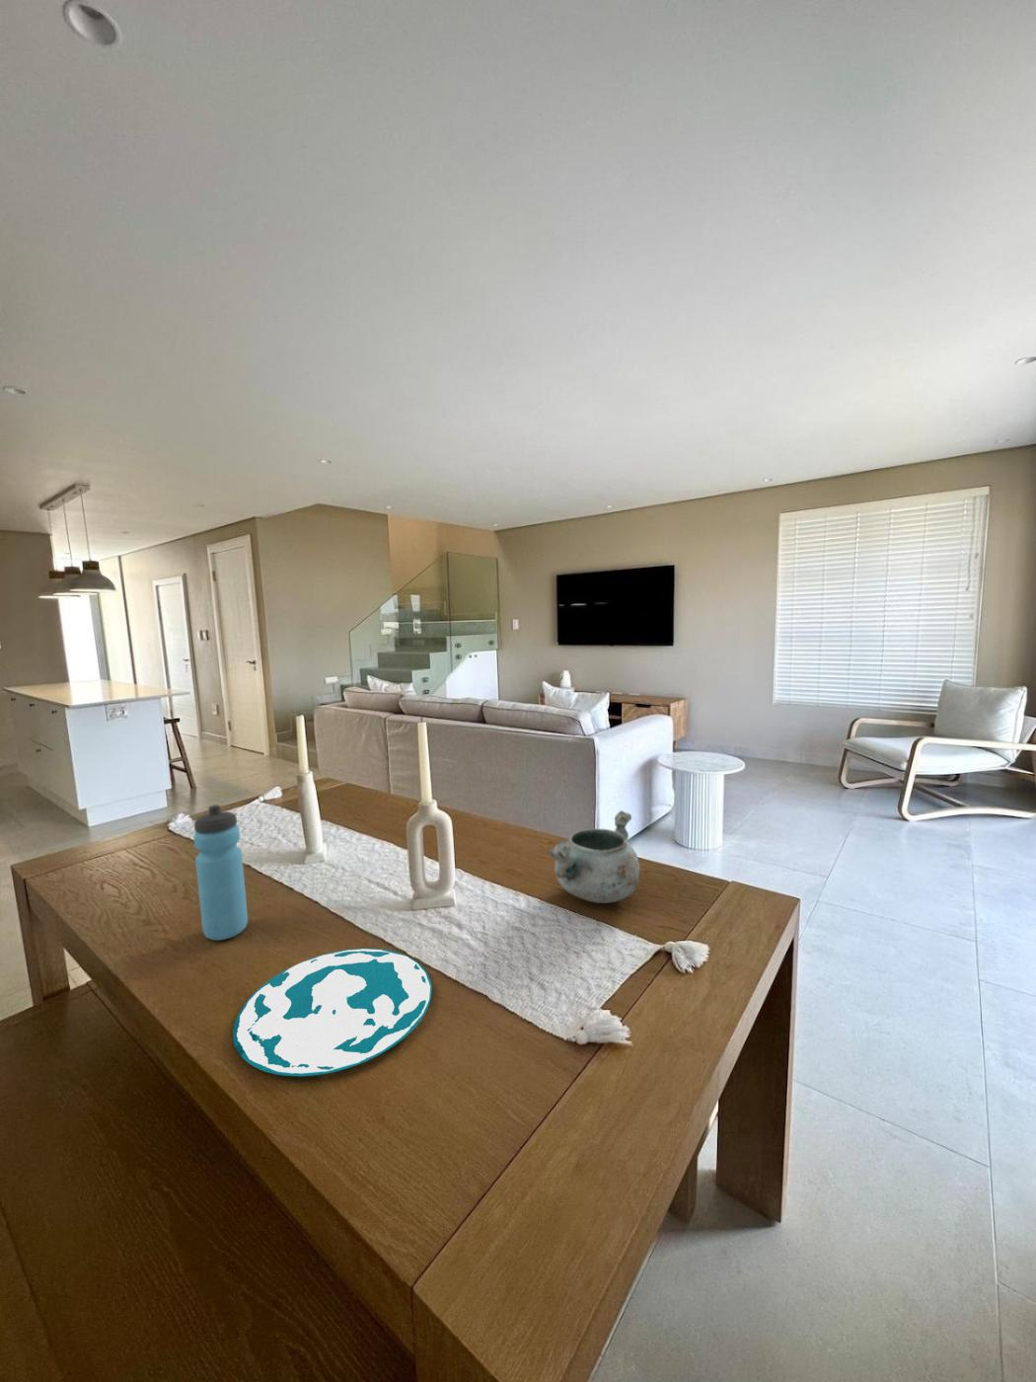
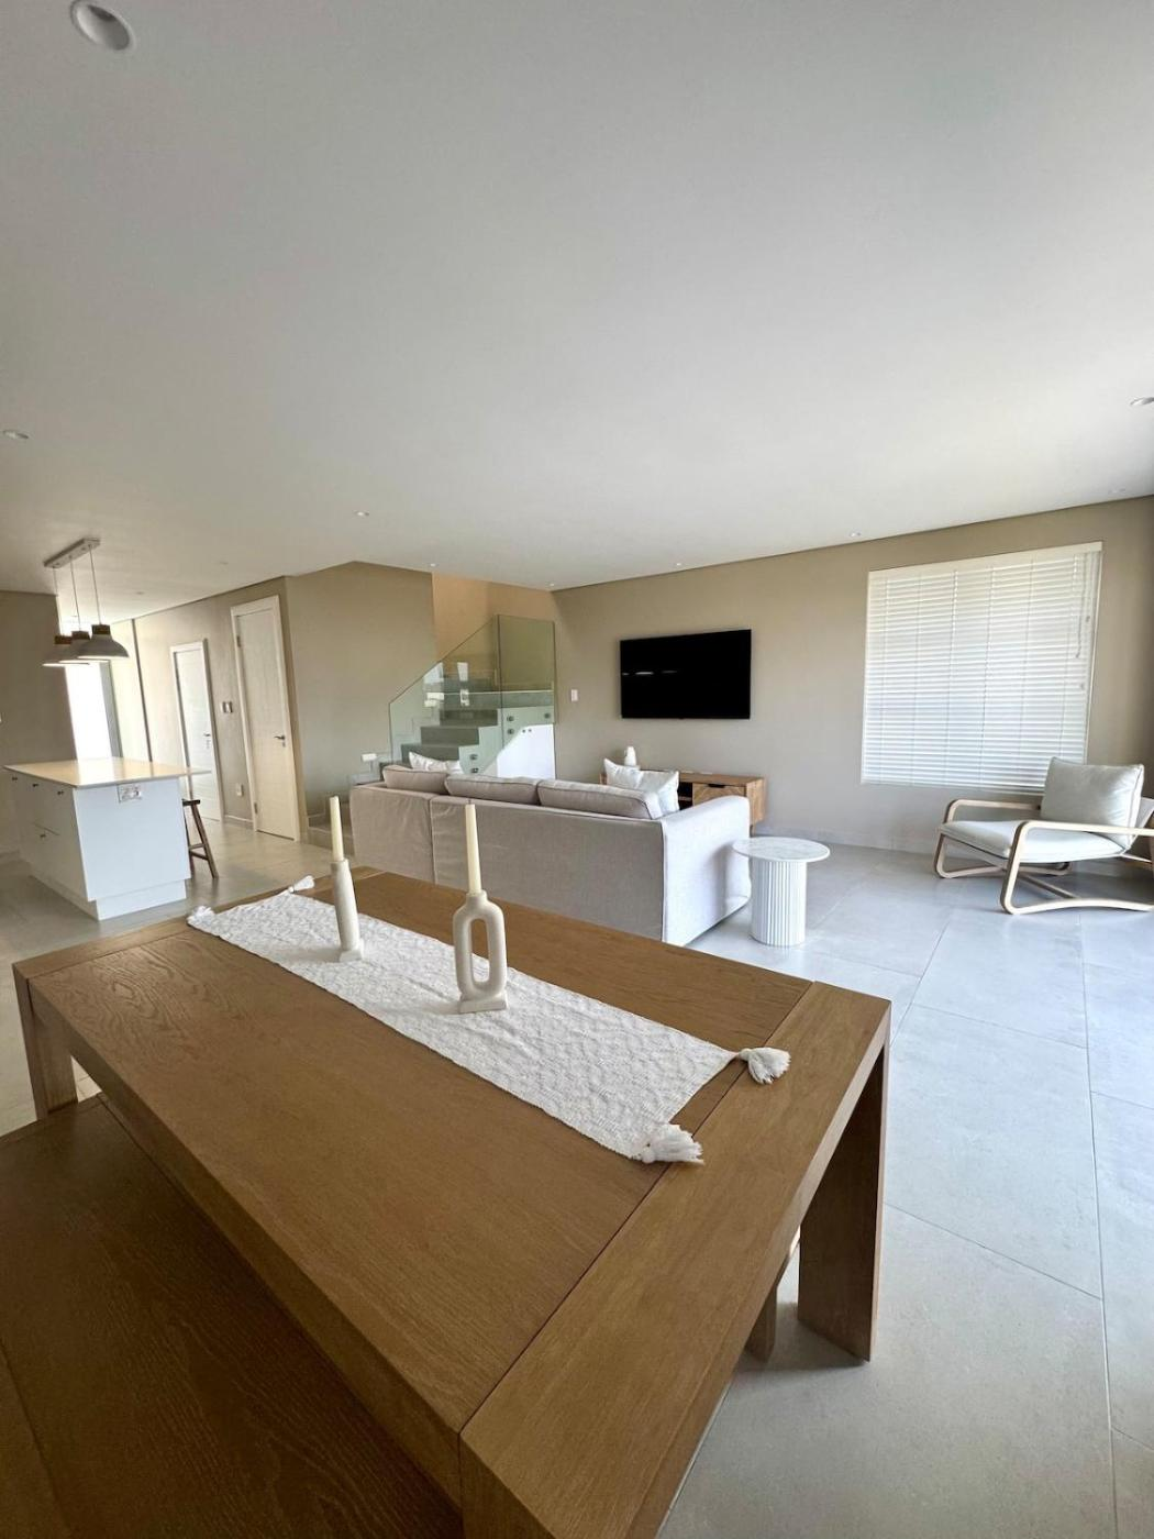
- water bottle (220, 868)
- decorative bowl (595, 860)
- plate (336, 994)
